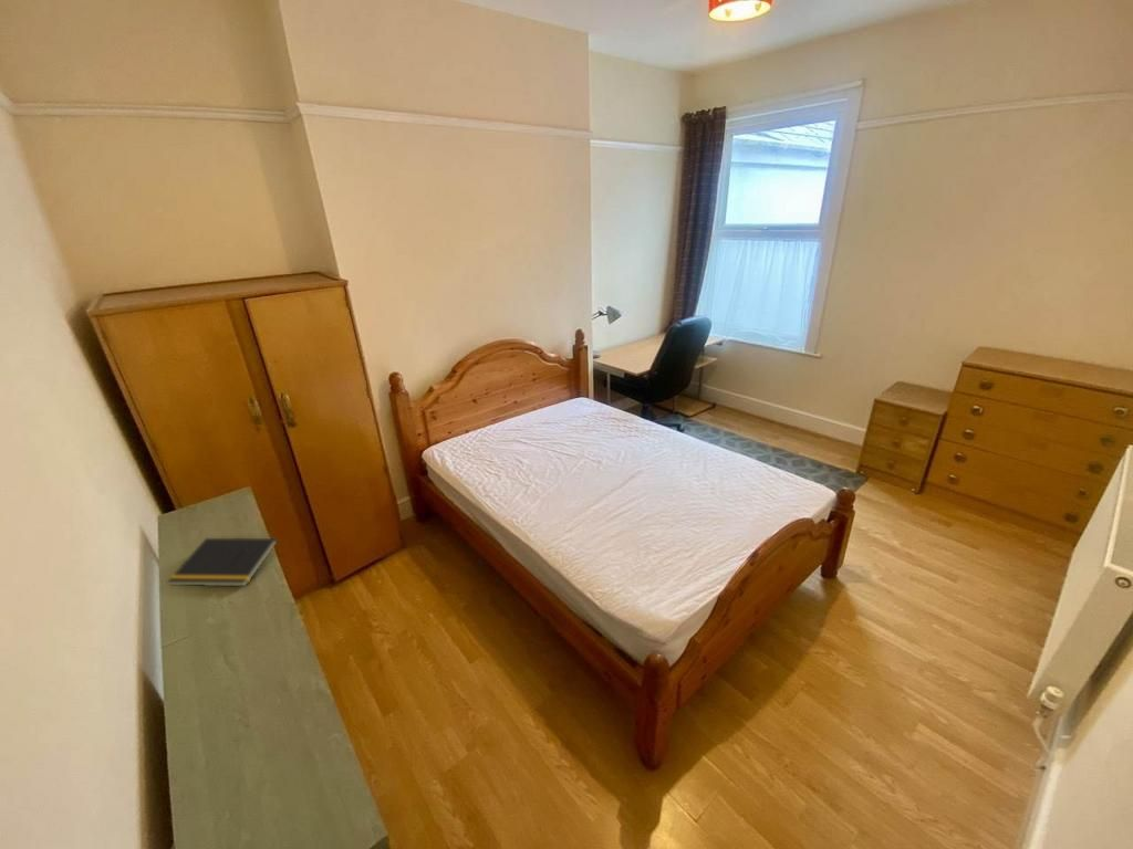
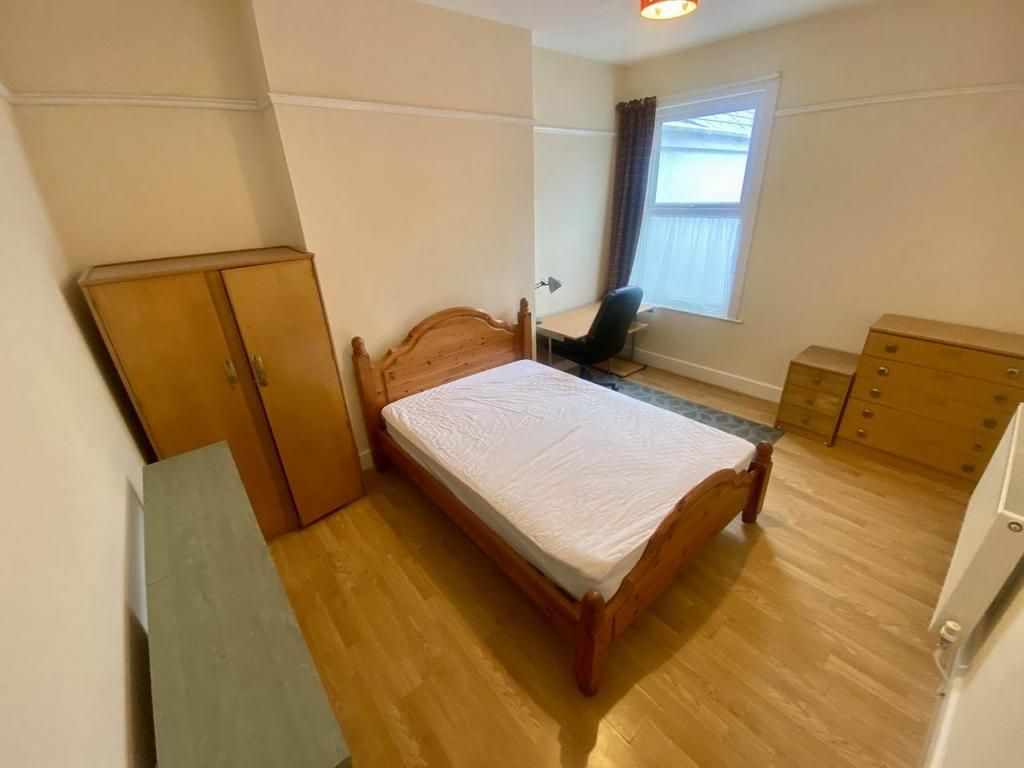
- notepad (225, 560)
